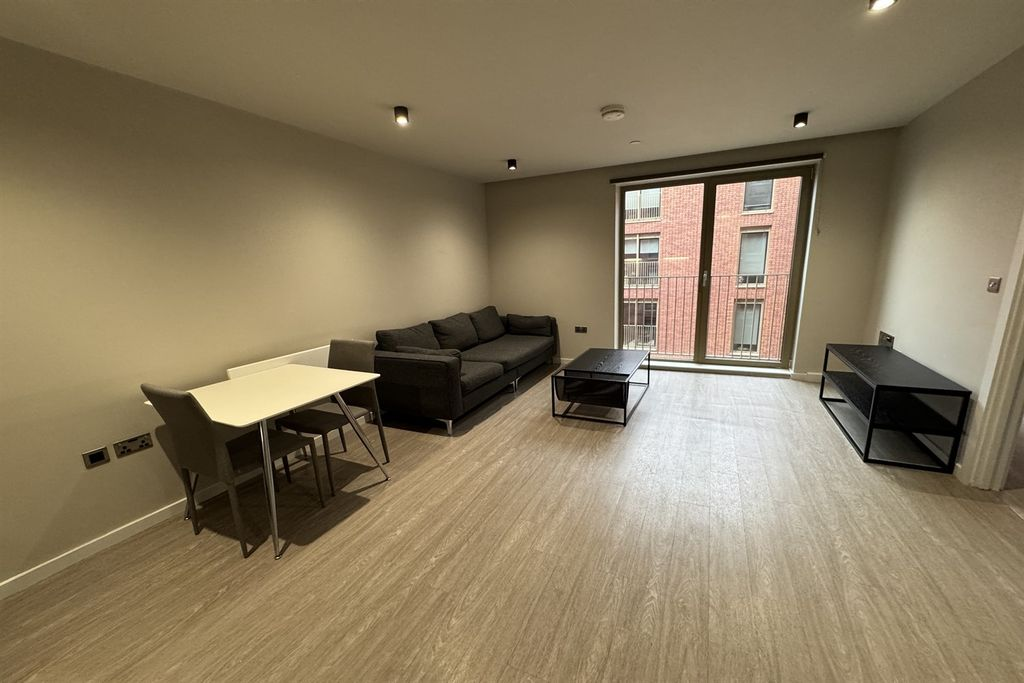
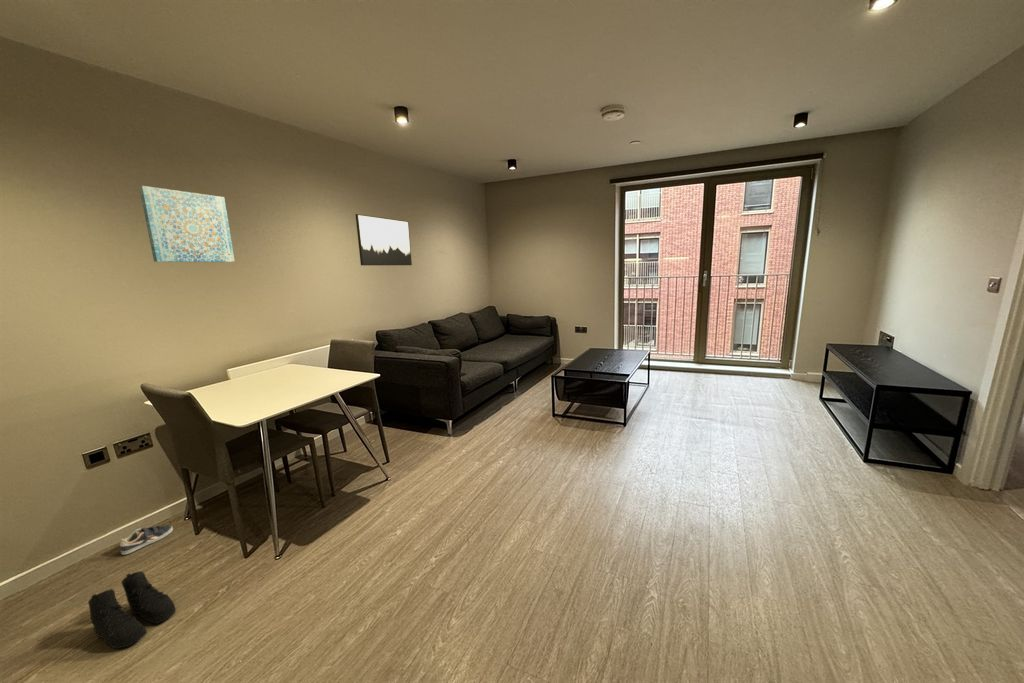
+ boots (131, 603)
+ sneaker (147, 535)
+ wall art (191, 227)
+ wall art (386, 241)
